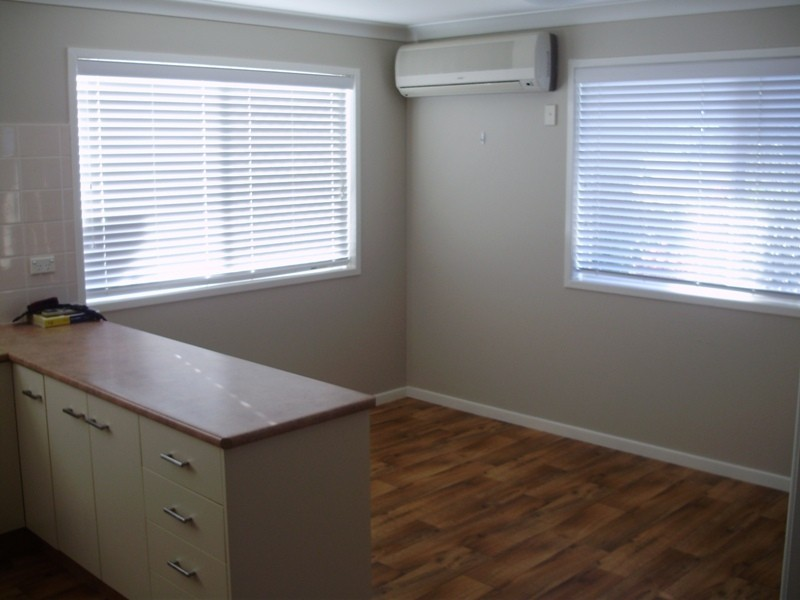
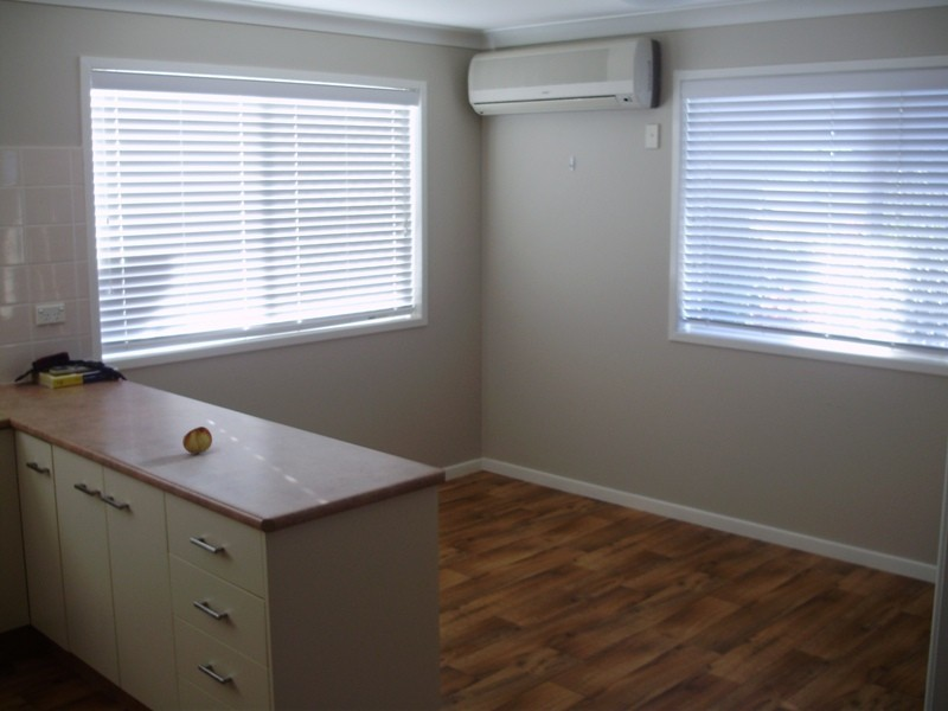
+ fruit (198, 440)
